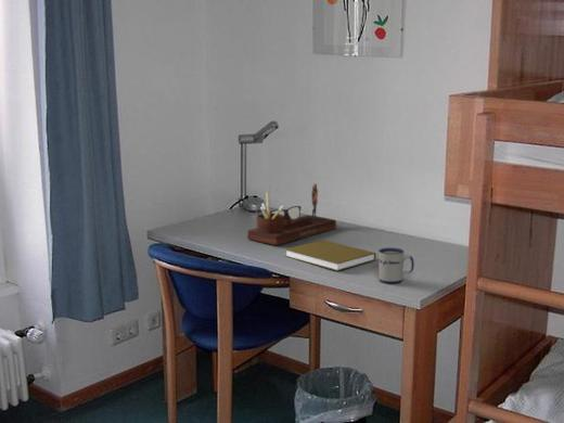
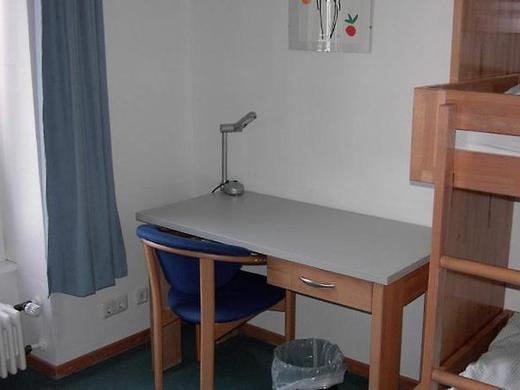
- desk organizer (290, 211)
- mug (395, 266)
- book (330, 254)
